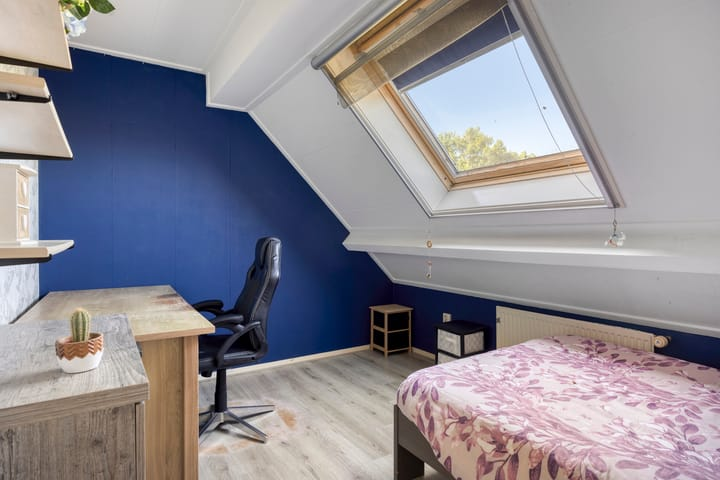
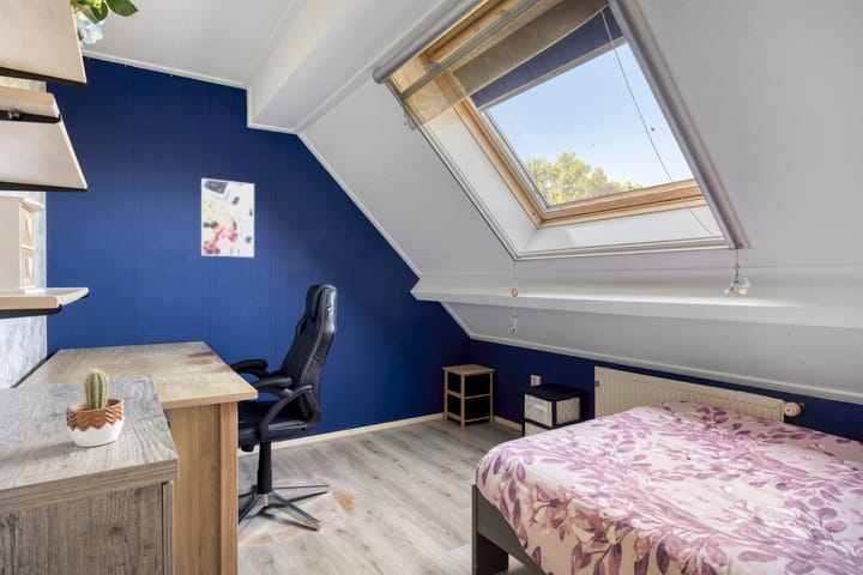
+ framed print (228, 218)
